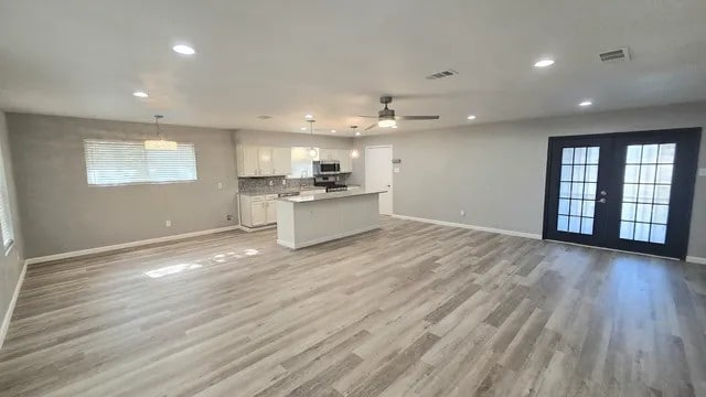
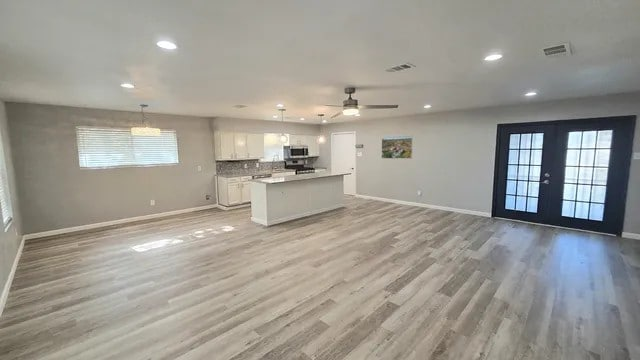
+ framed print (396, 147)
